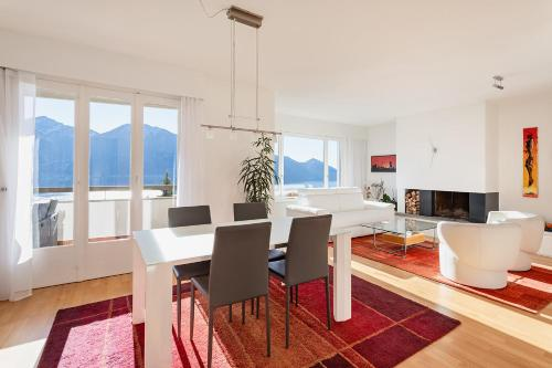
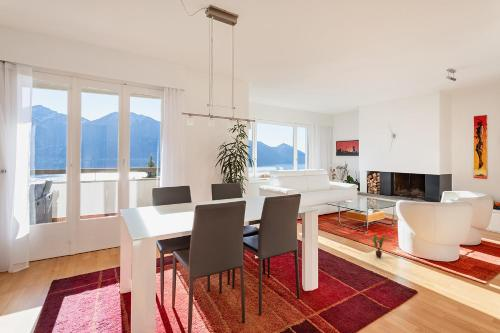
+ potted plant (380, 247)
